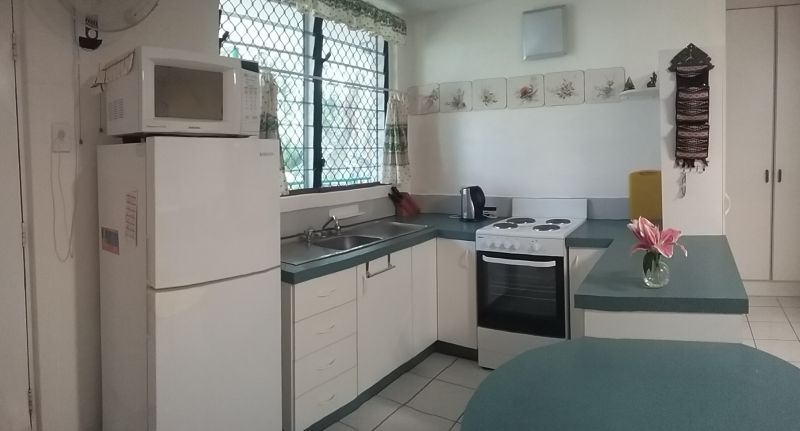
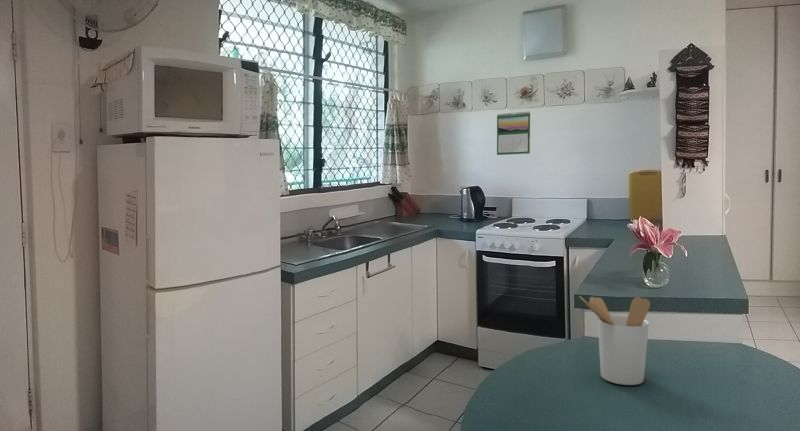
+ utensil holder (612, 336)
+ calendar (513, 133)
